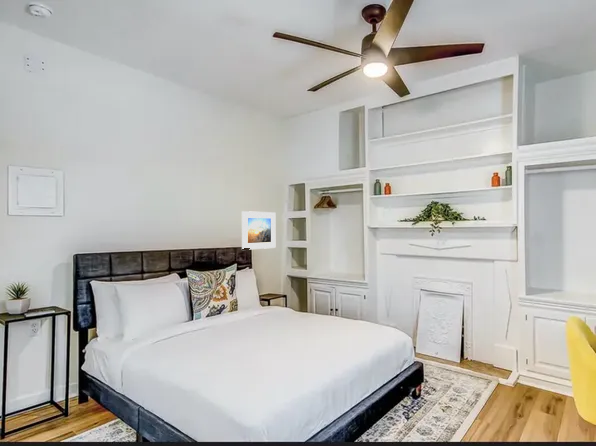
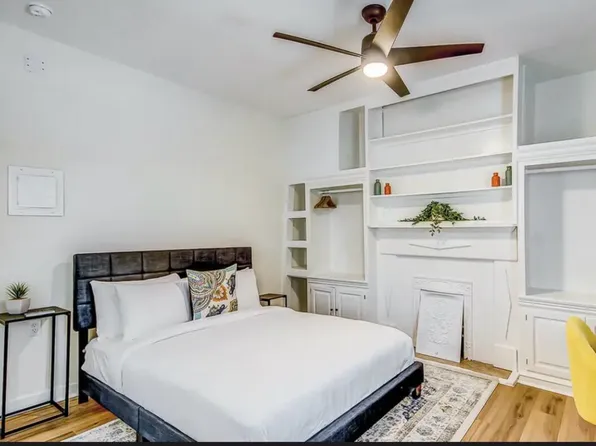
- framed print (259, 230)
